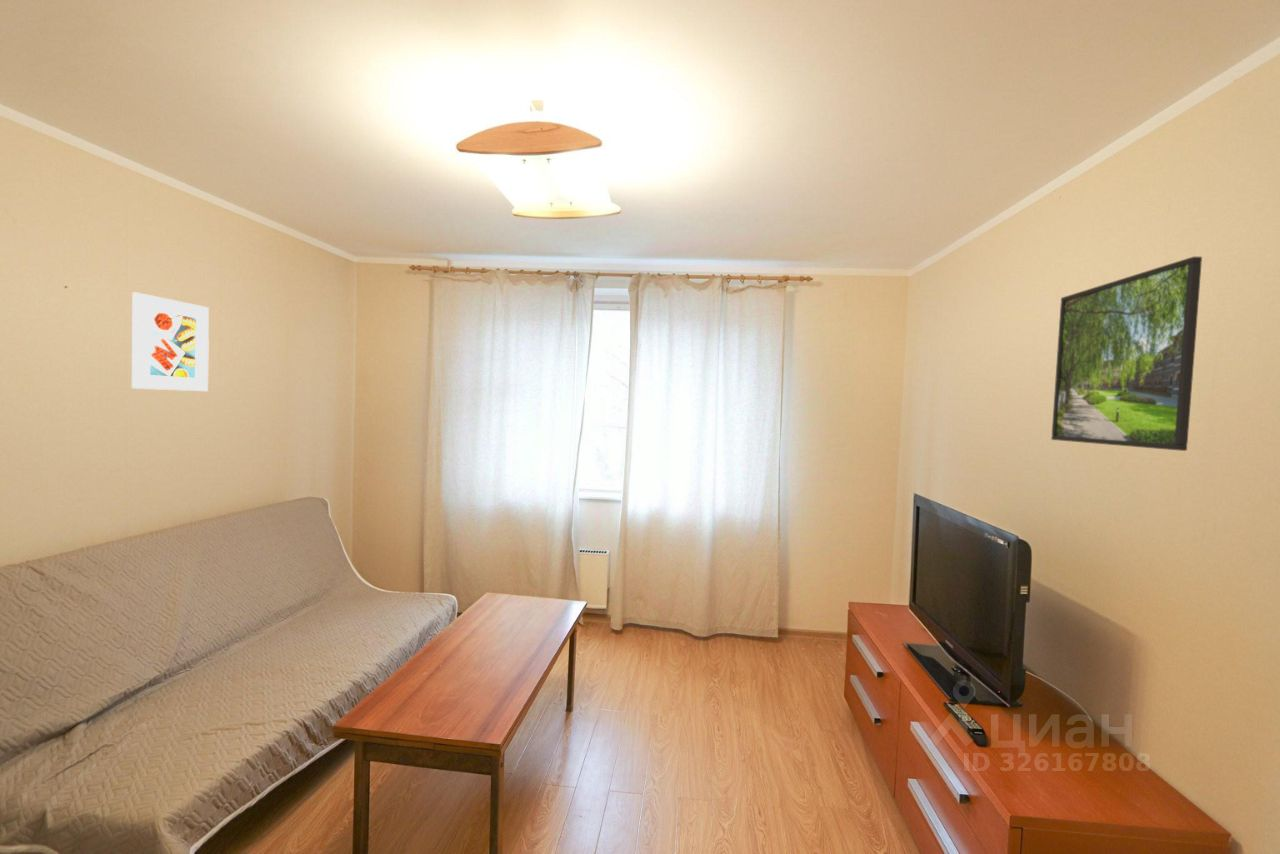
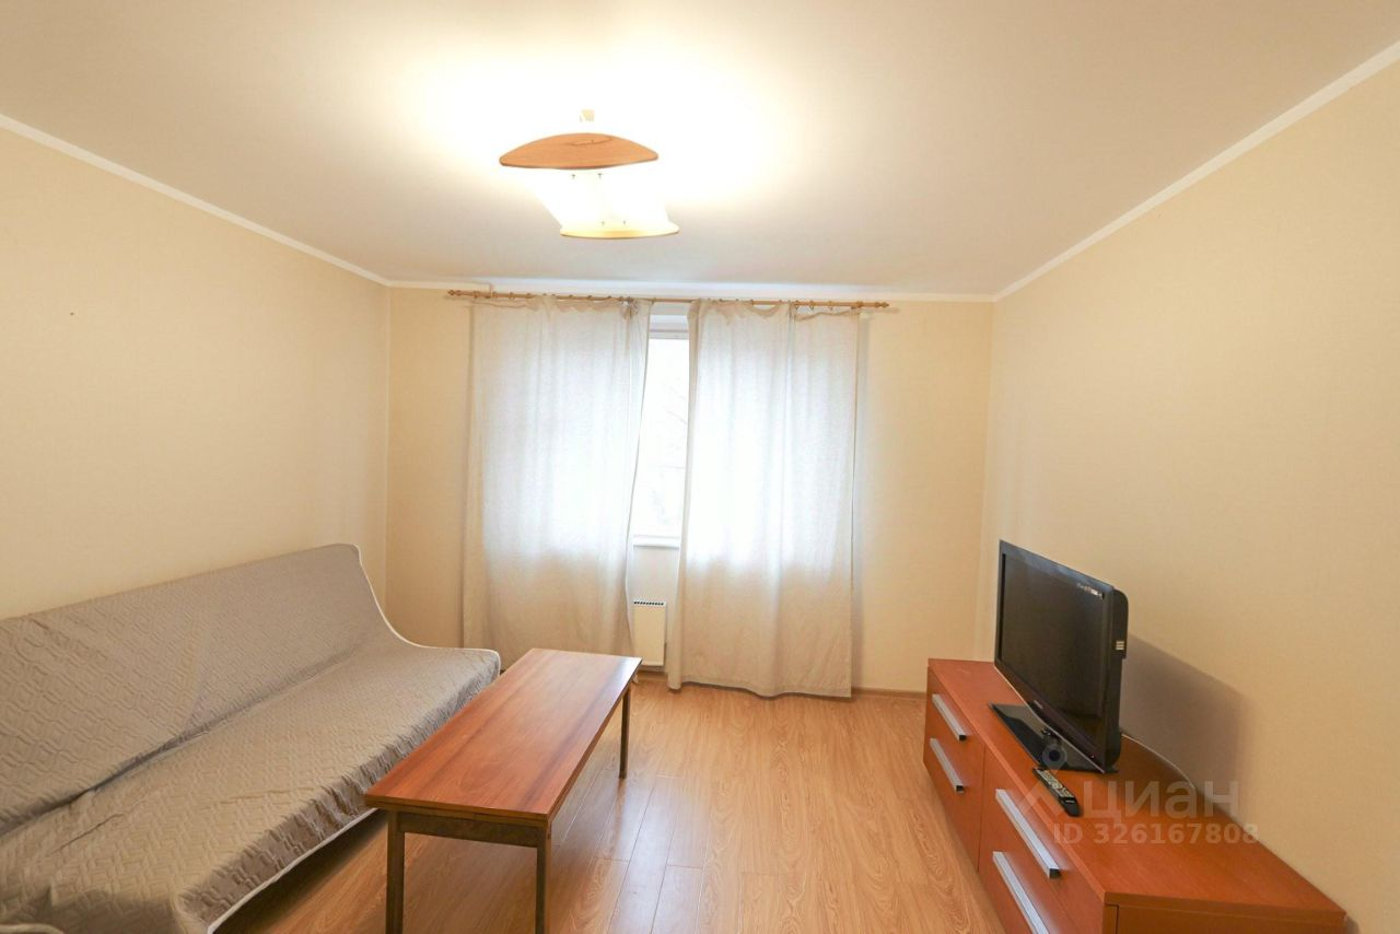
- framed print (1114, 362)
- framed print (172, 345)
